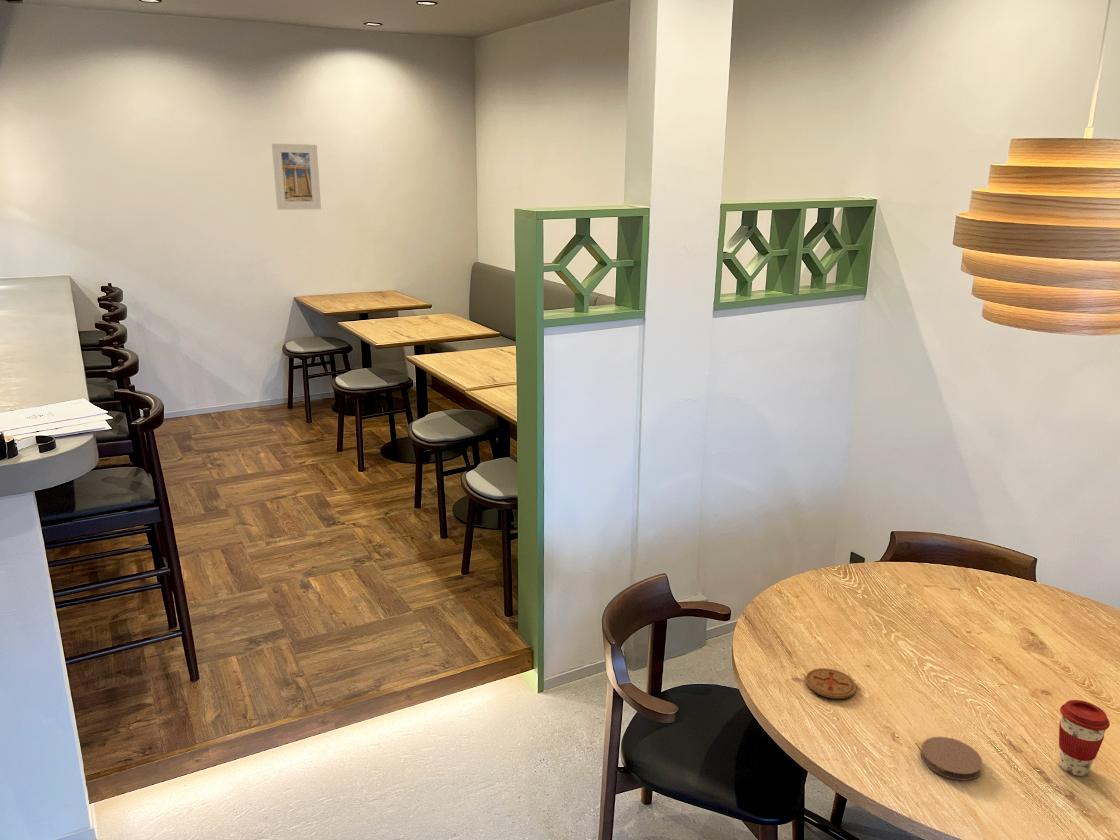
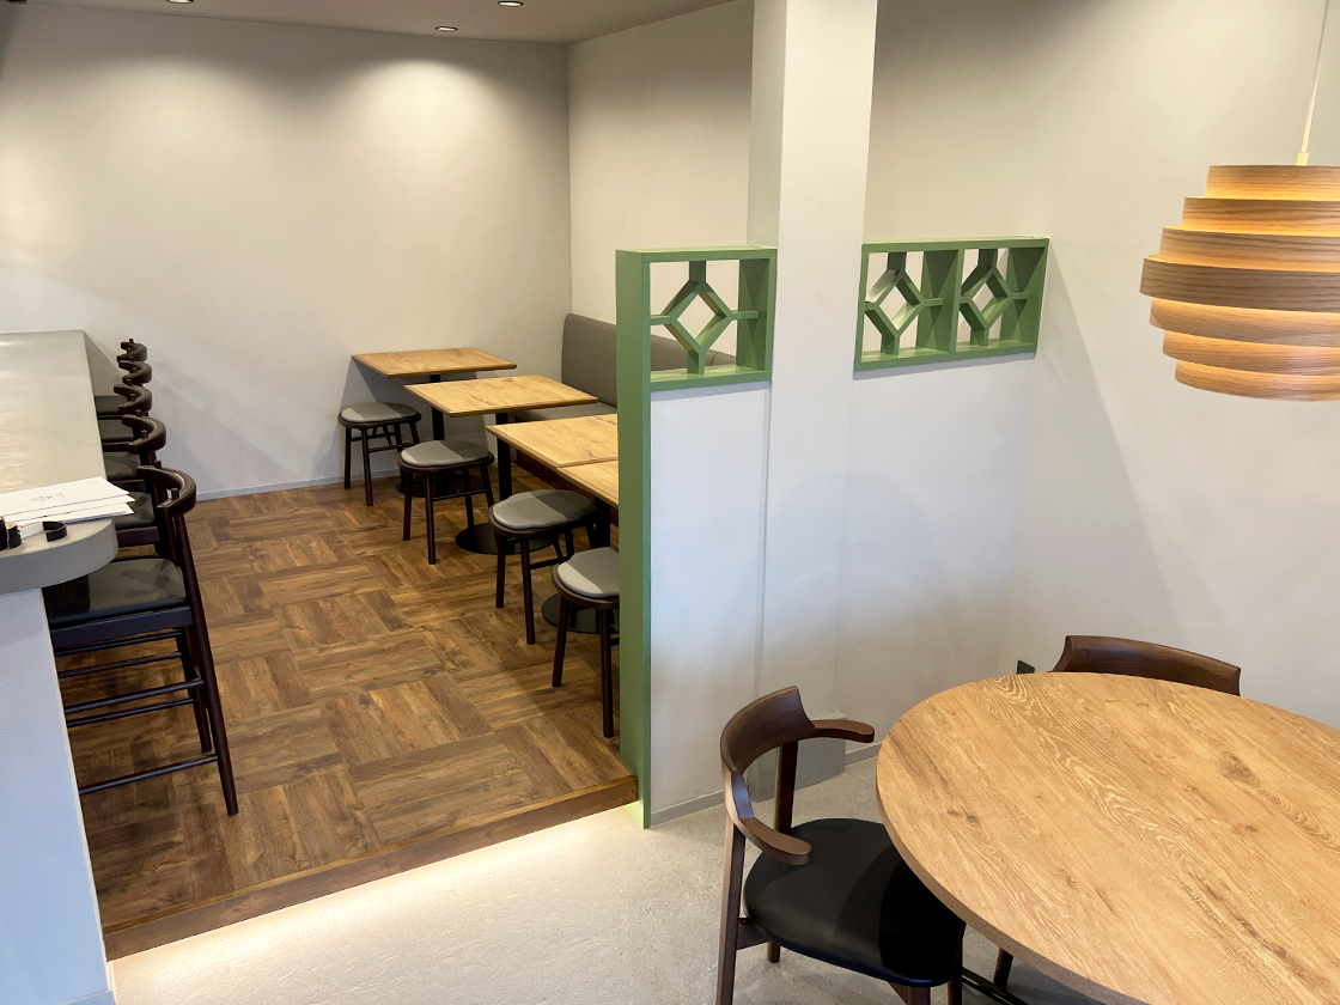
- coaster (830, 683)
- coffee cup (1079, 739)
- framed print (296, 177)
- coaster (951, 757)
